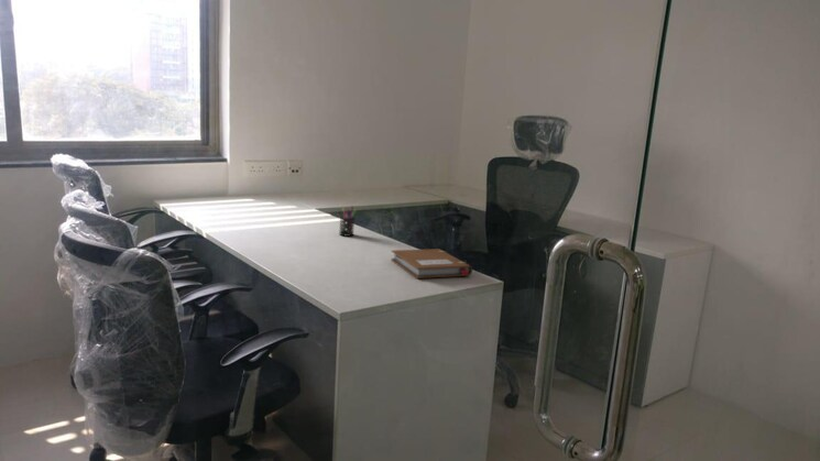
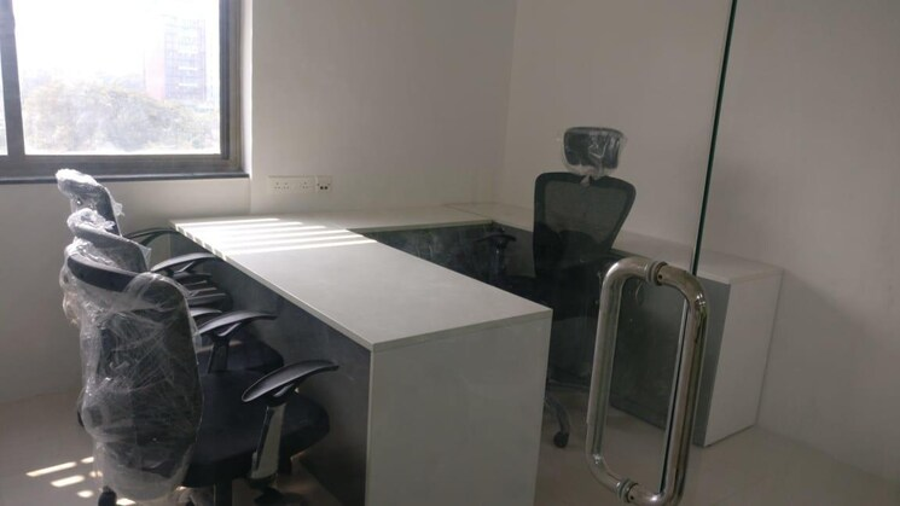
- pen holder (349, 219)
- notebook (430, 263)
